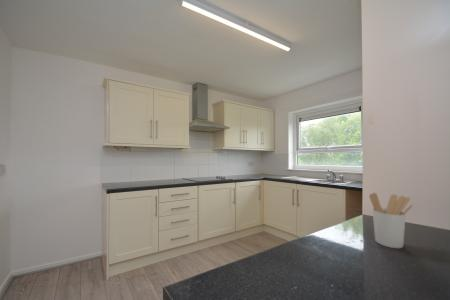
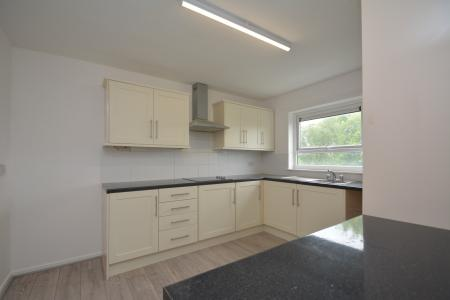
- utensil holder (392, 218)
